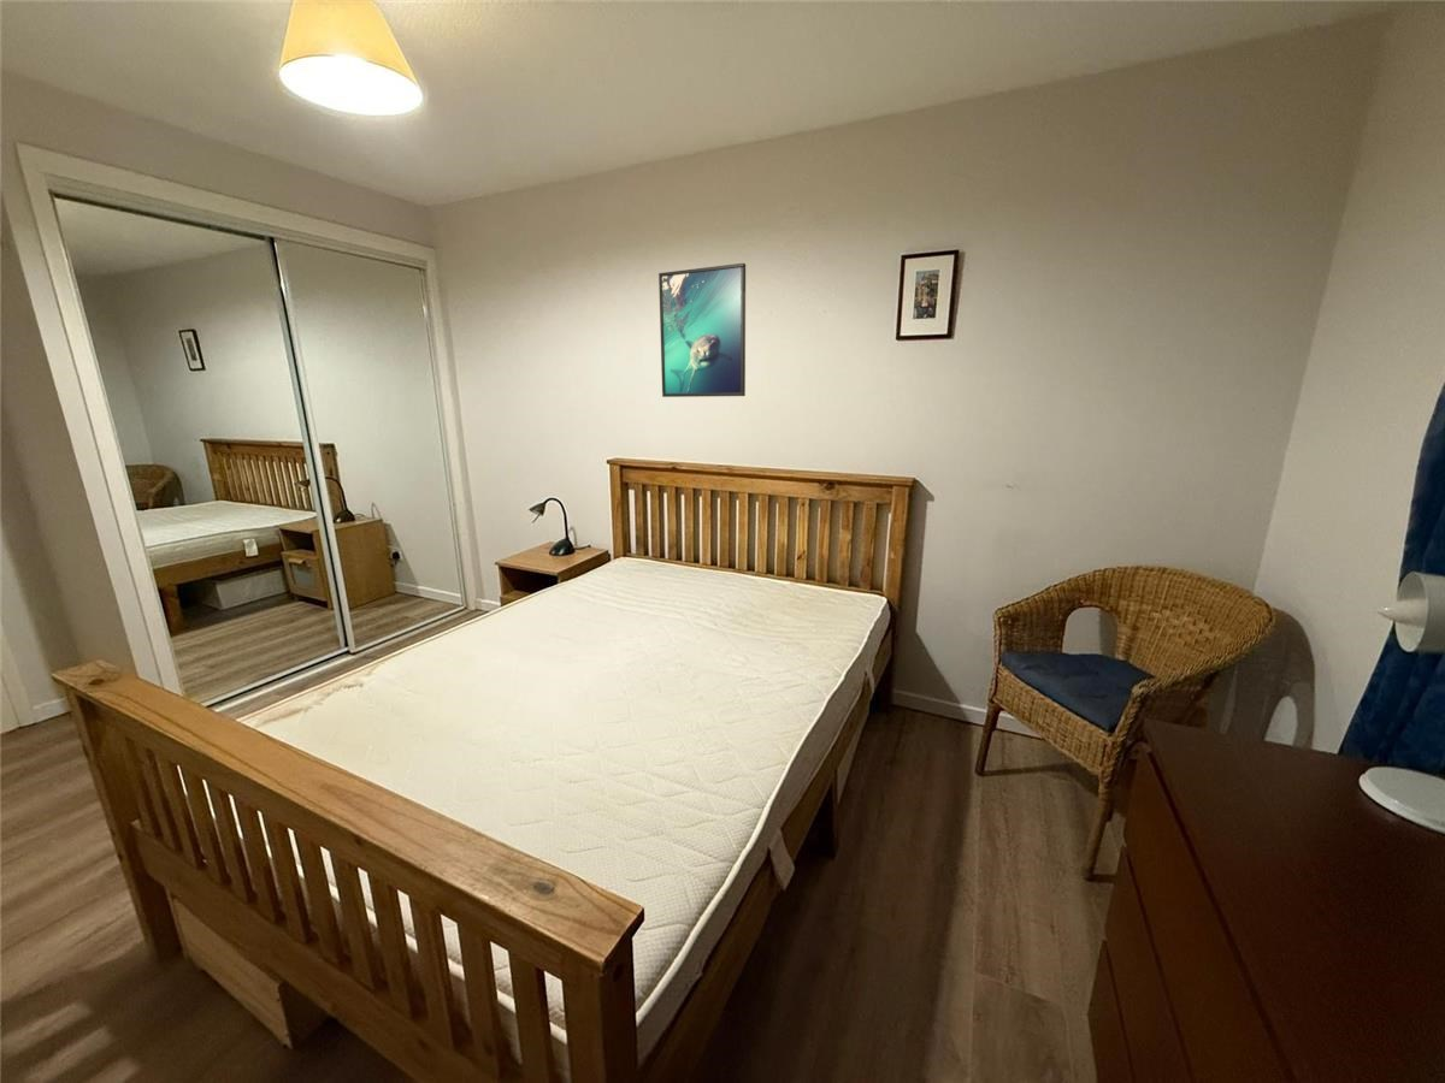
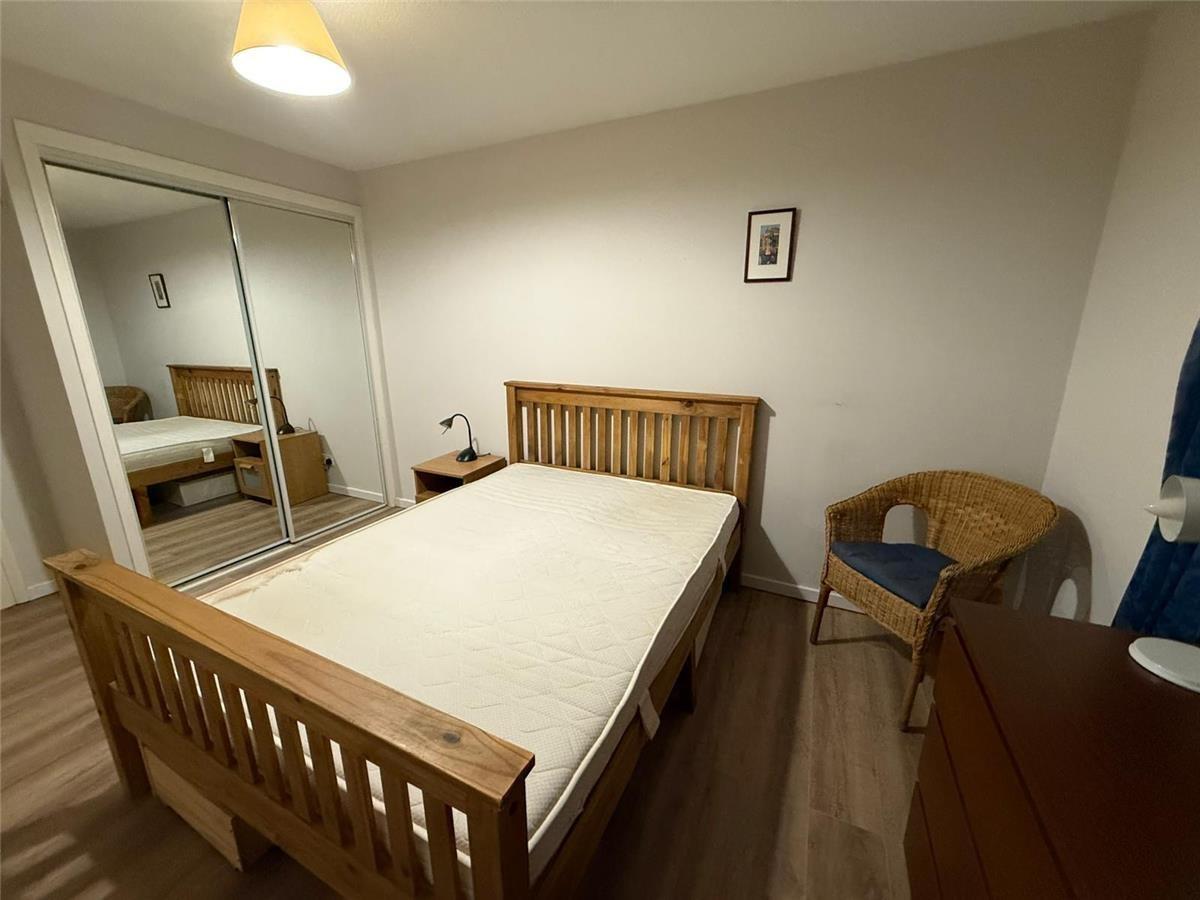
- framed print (701, 333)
